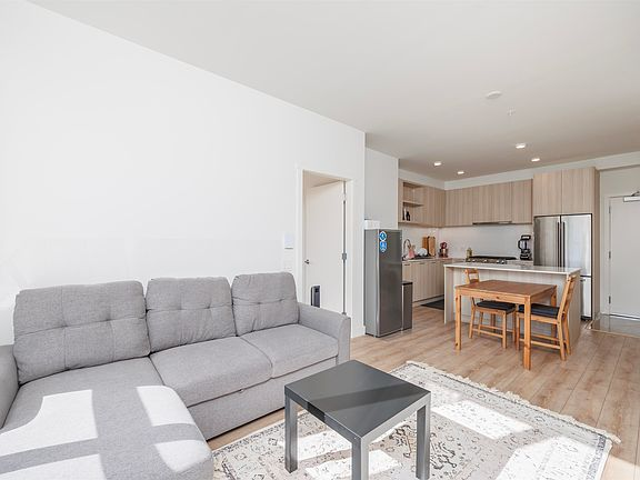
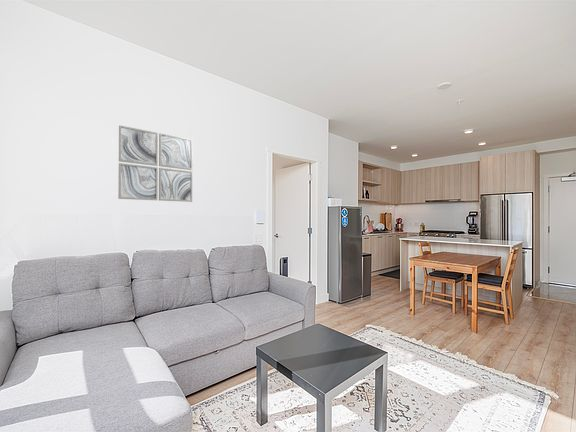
+ wall art (157, 167)
